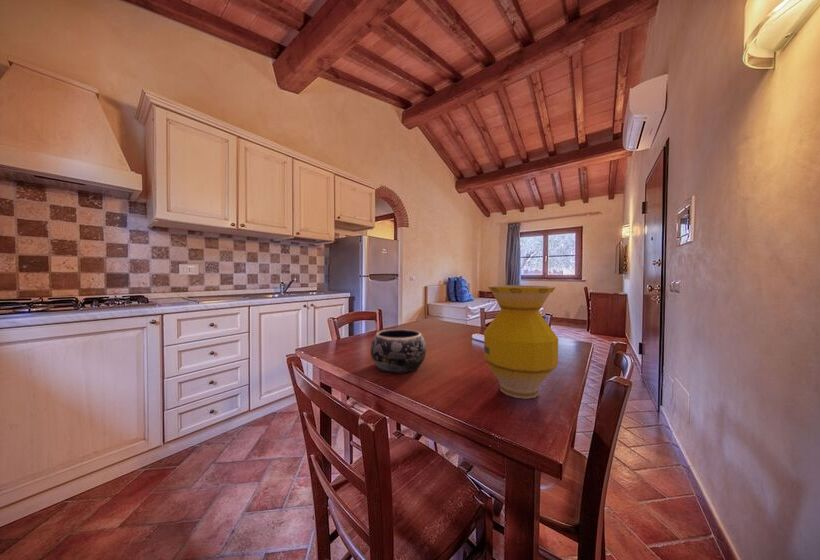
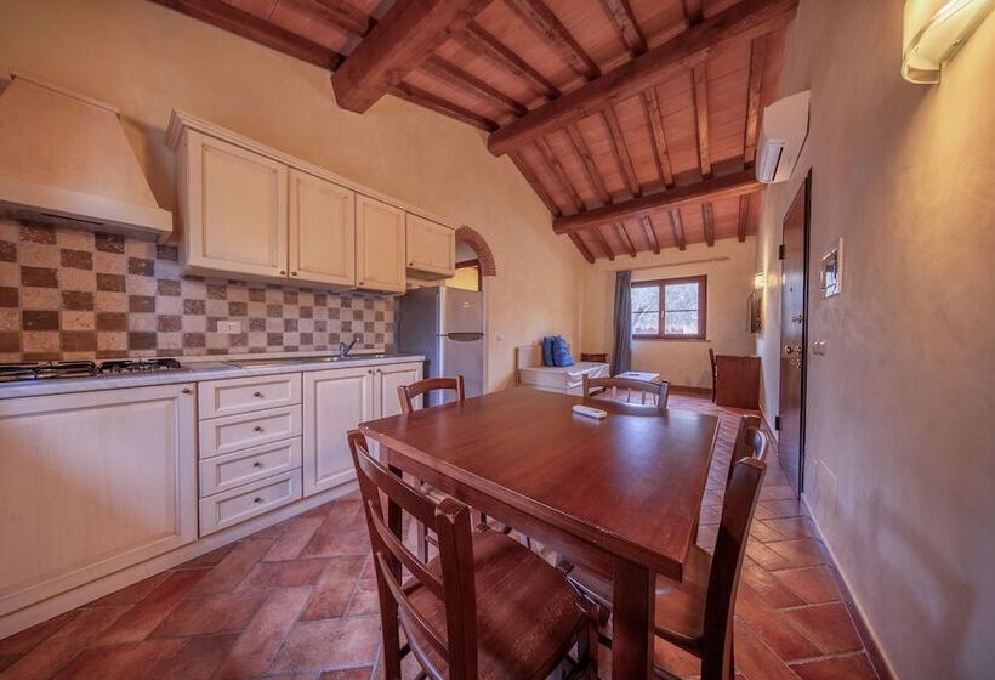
- decorative bowl (398, 349)
- vase (519, 338)
